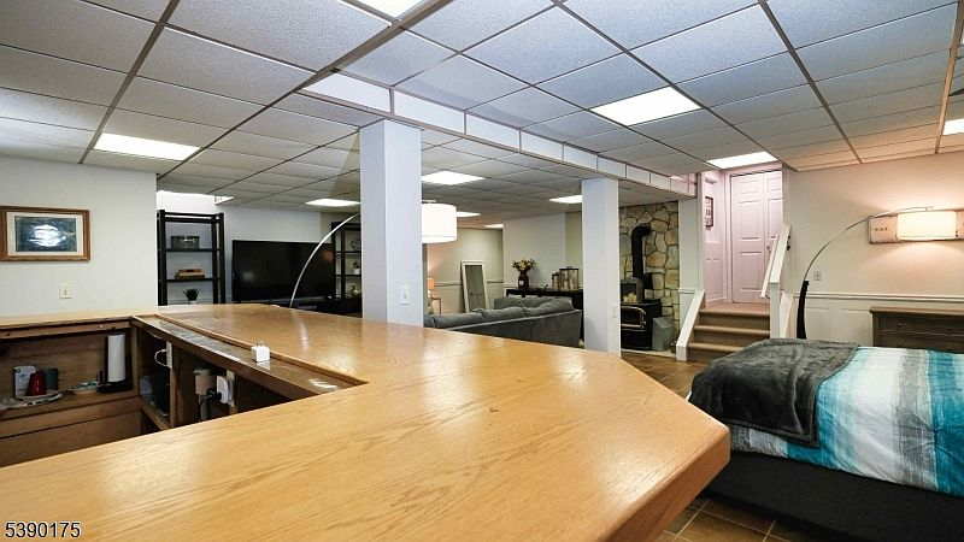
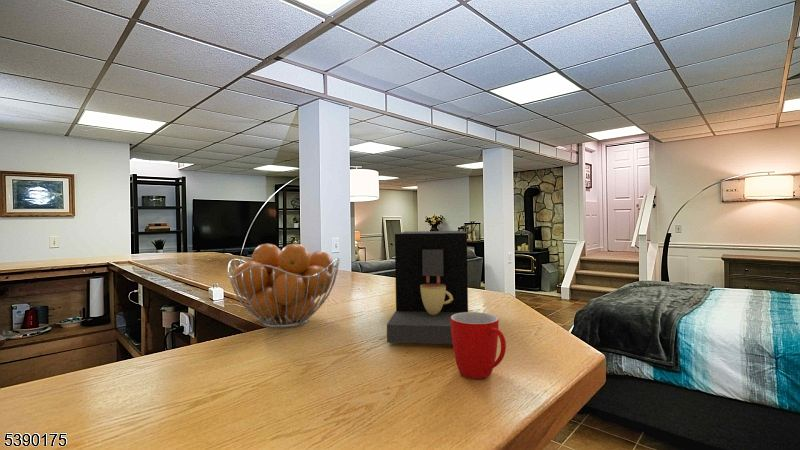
+ coffee maker (431, 278)
+ mug (481, 348)
+ fruit basket (285, 282)
